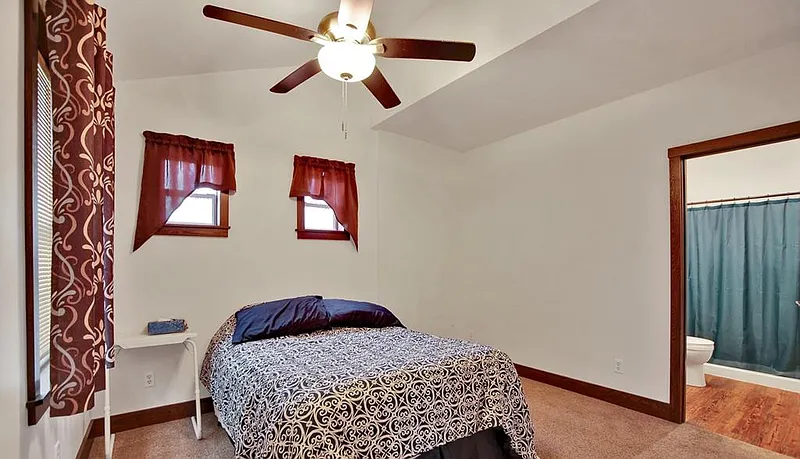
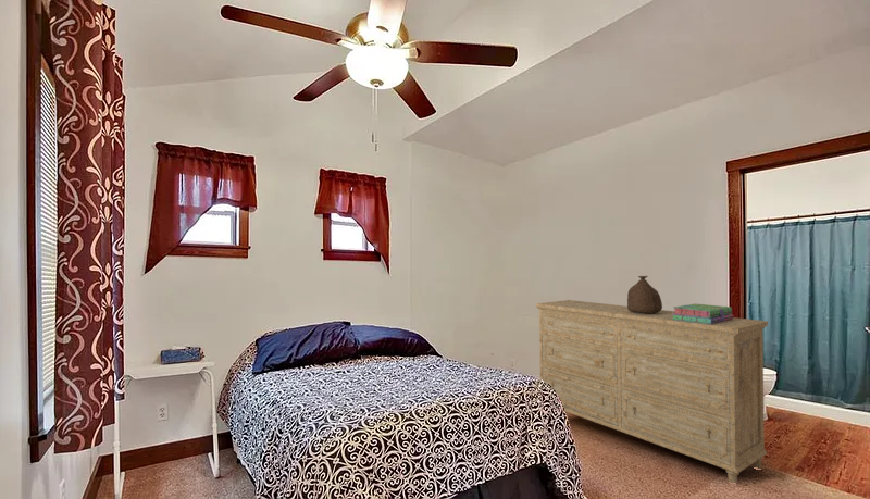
+ stack of books (701, 312)
+ bag (643, 294)
+ dresser (634, 375)
